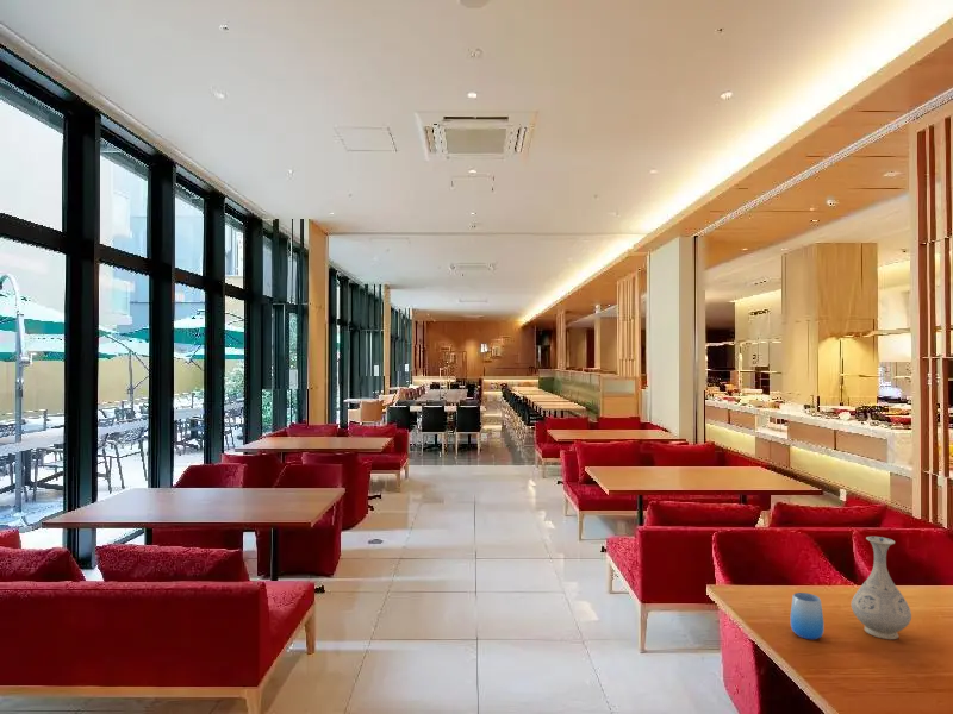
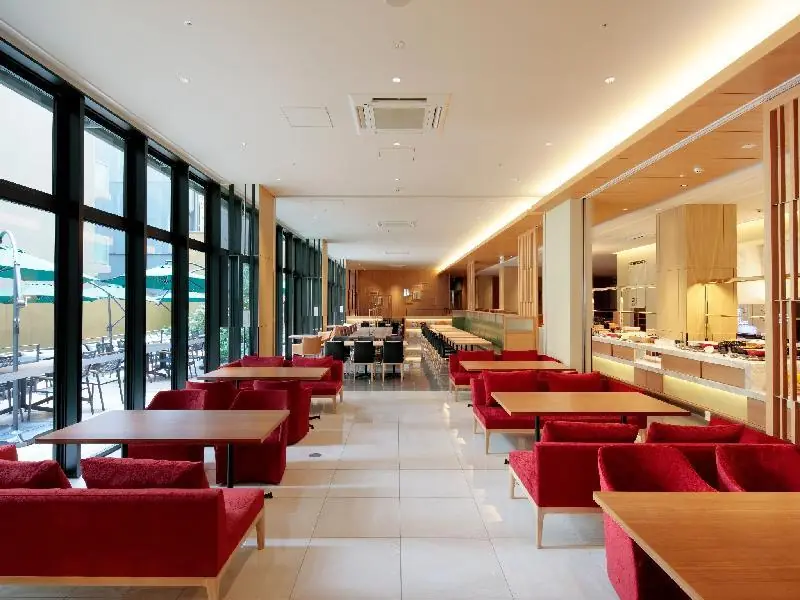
- vase (880, 585)
- cup (806, 615)
